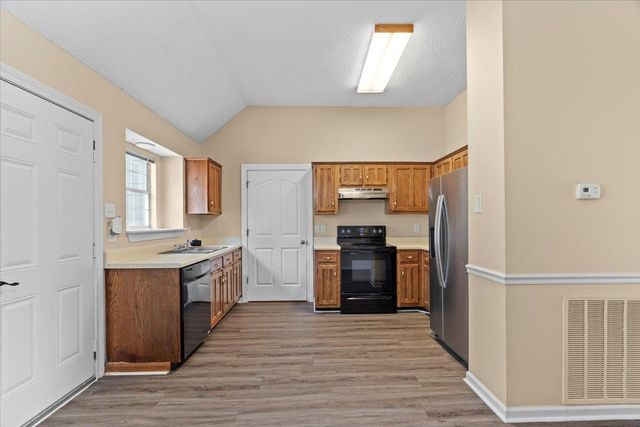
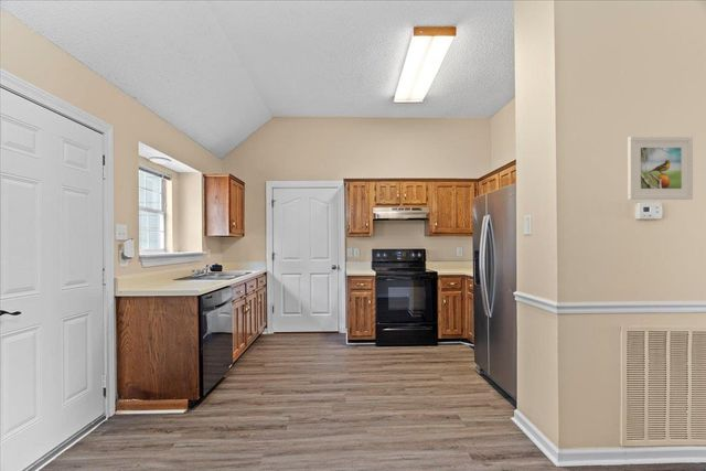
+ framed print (660, 168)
